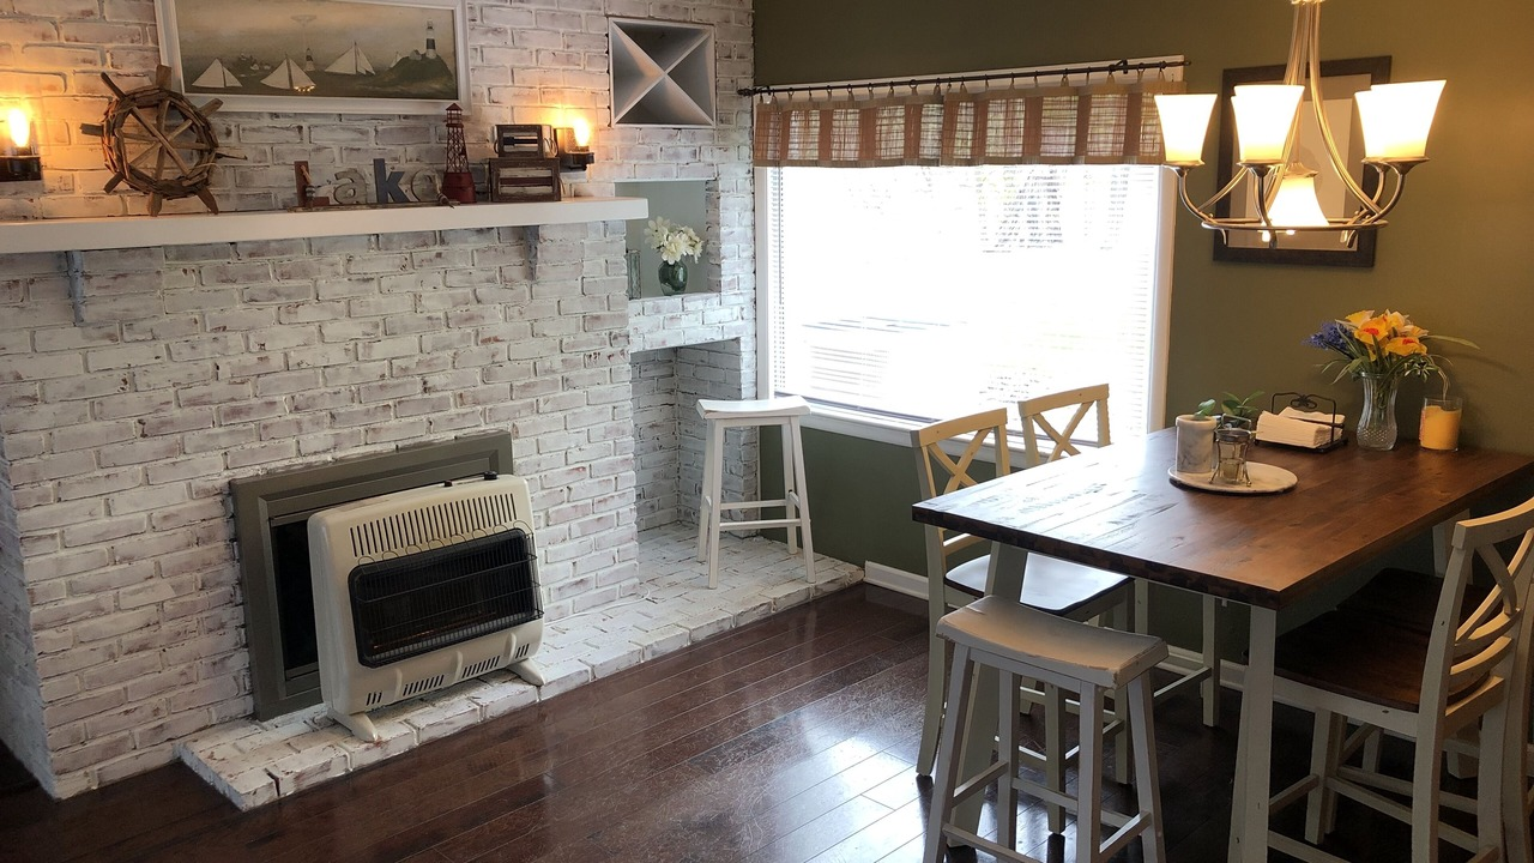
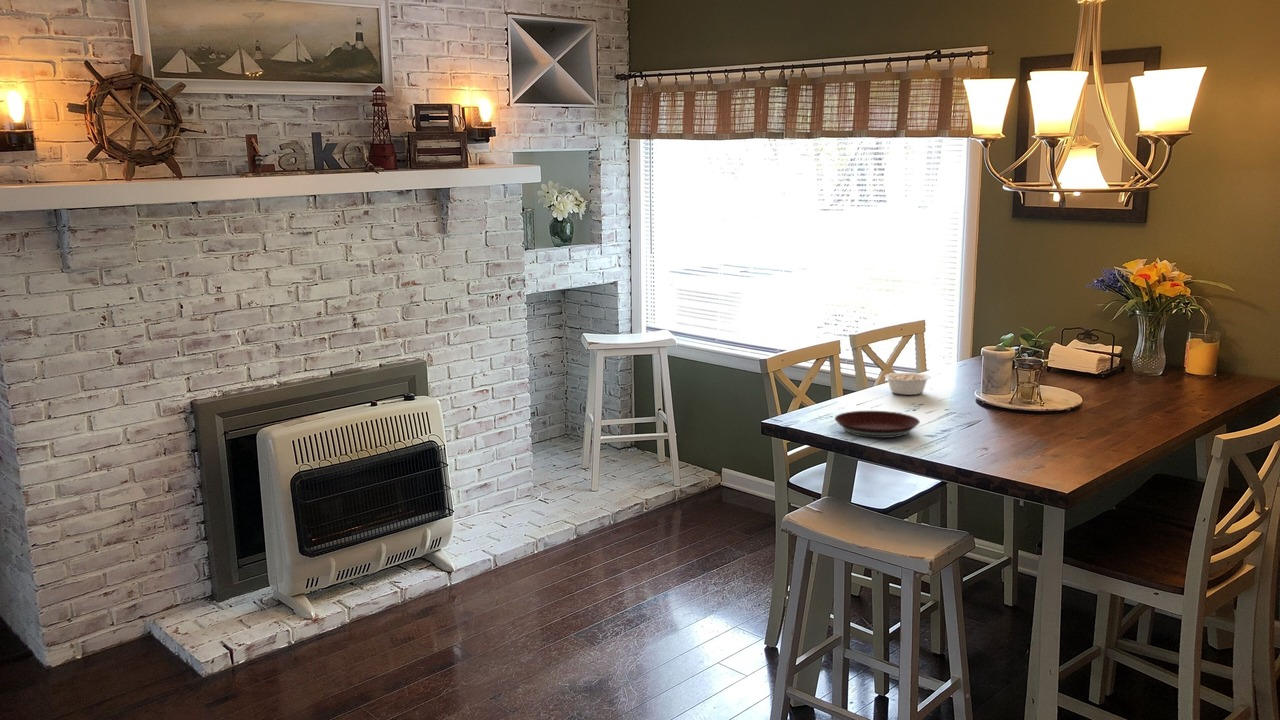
+ legume (908, 382)
+ plate (876, 425)
